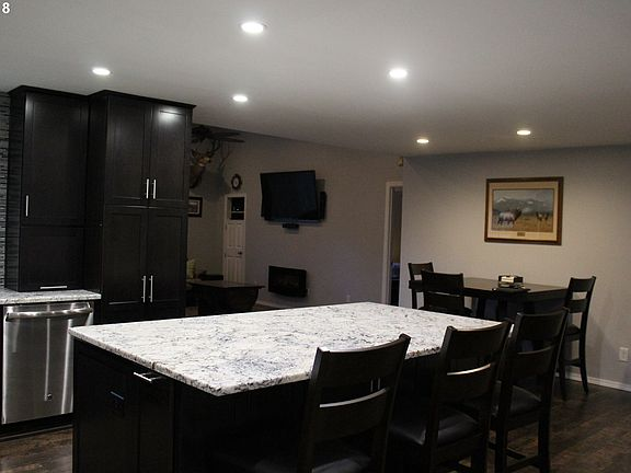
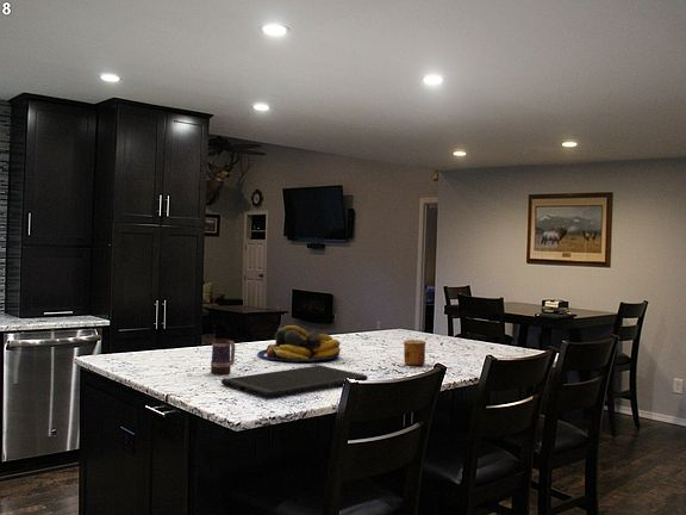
+ cutting board (297, 379)
+ fruit bowl (298, 341)
+ mug (223, 355)
+ cup (413, 352)
